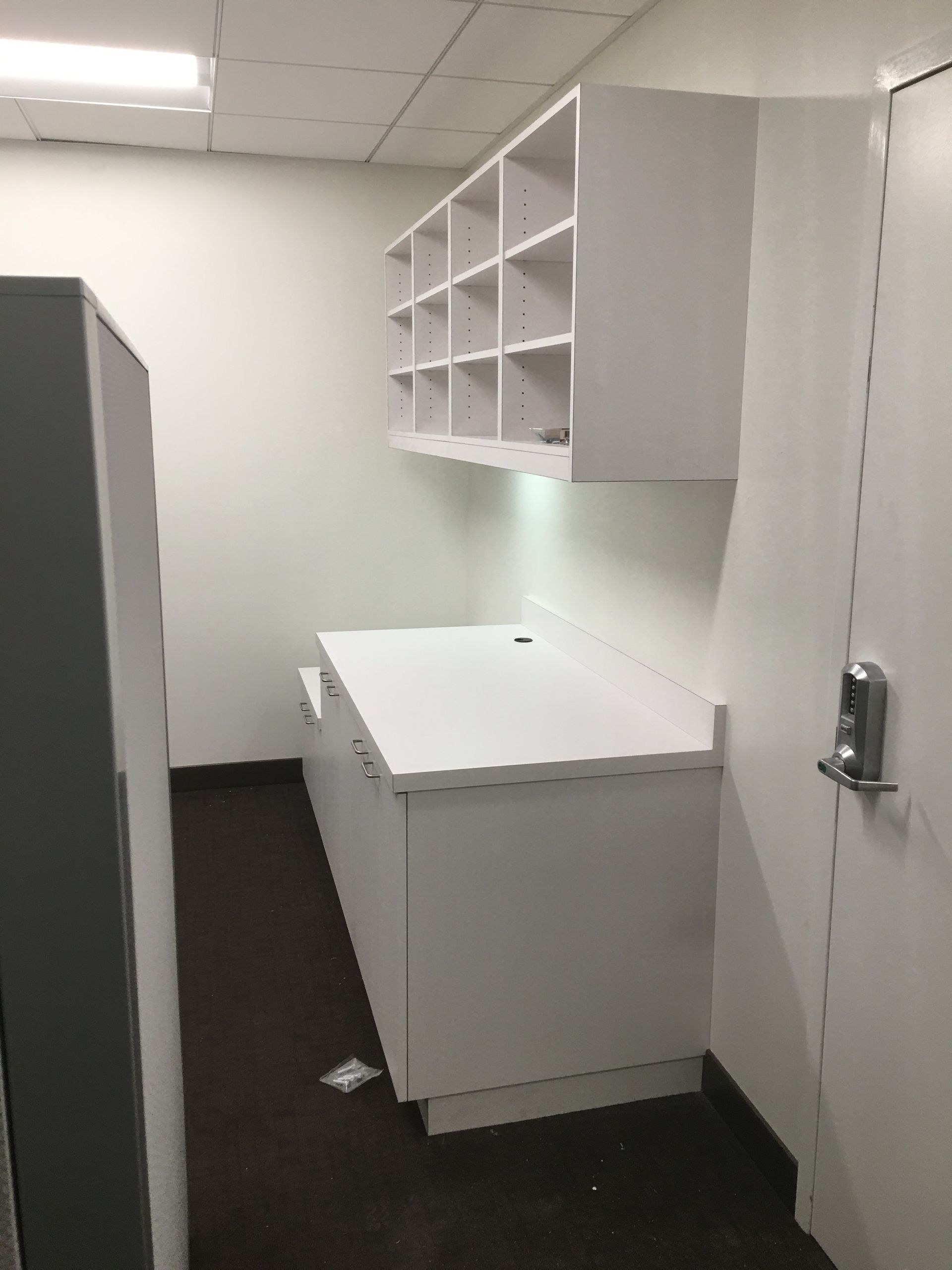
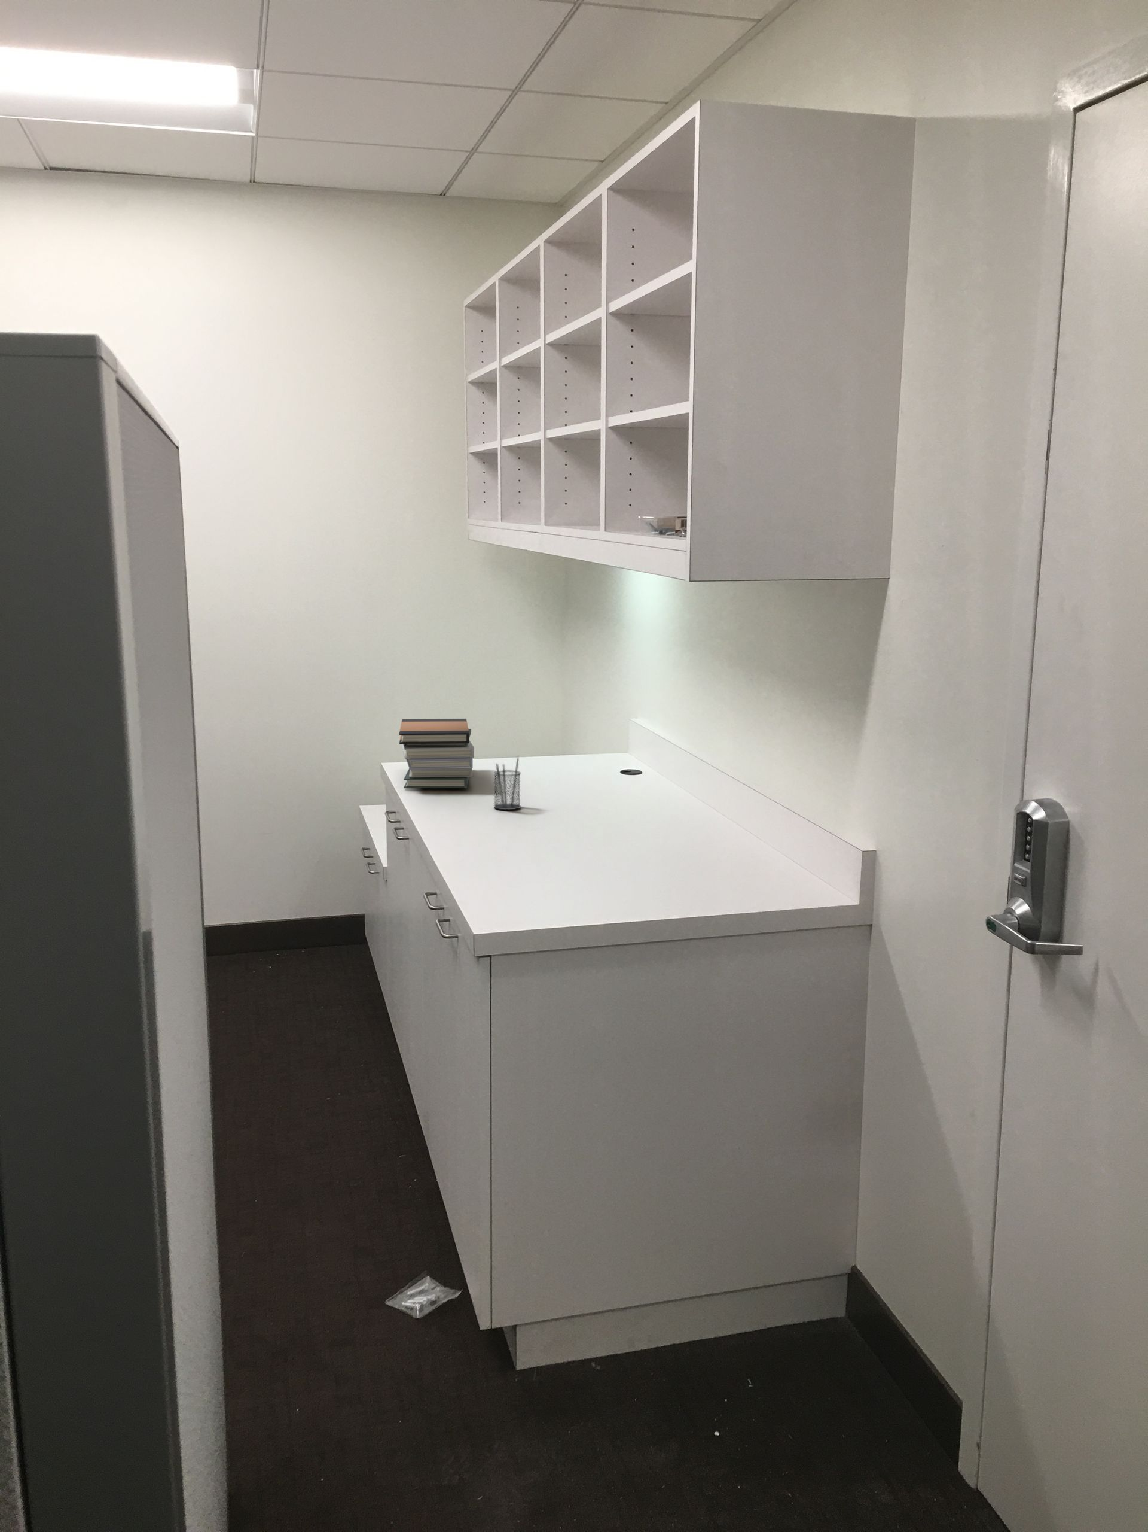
+ book stack (435, 753)
+ pencil holder (506, 782)
